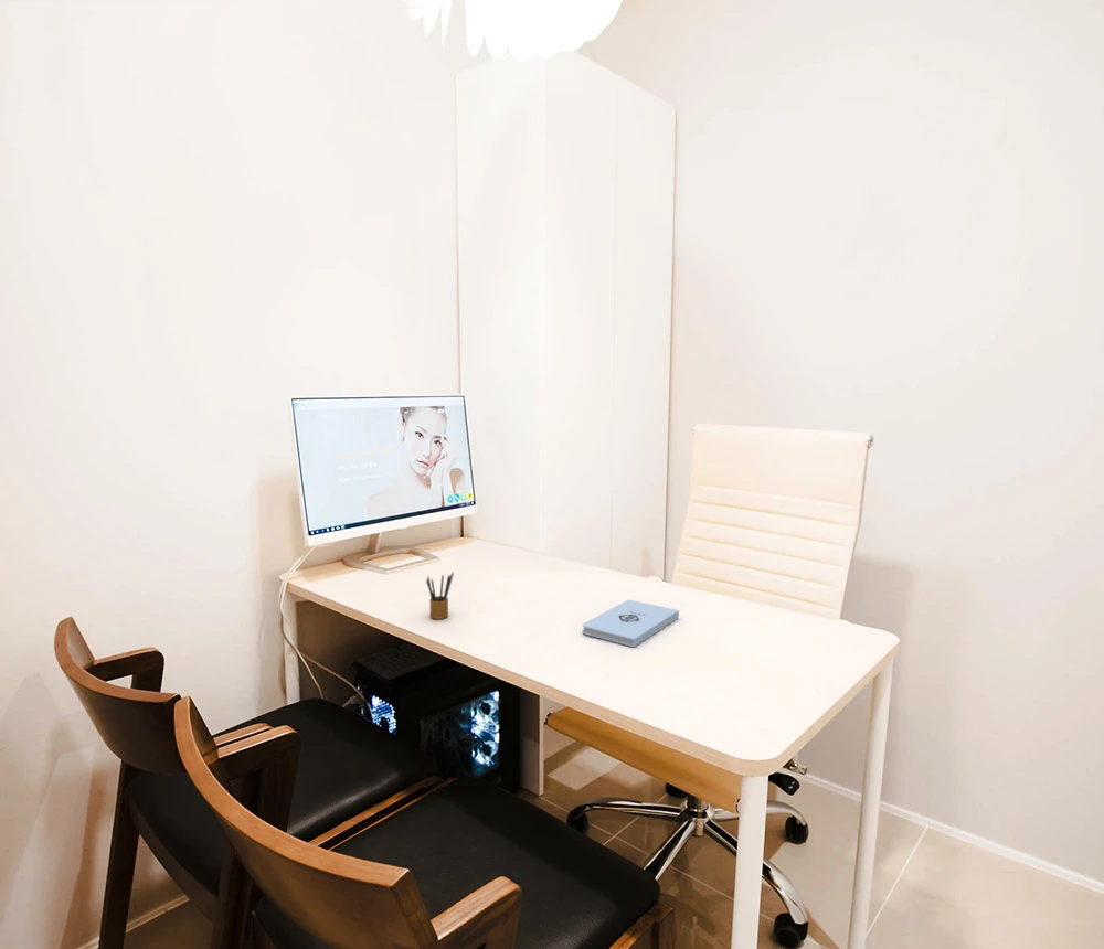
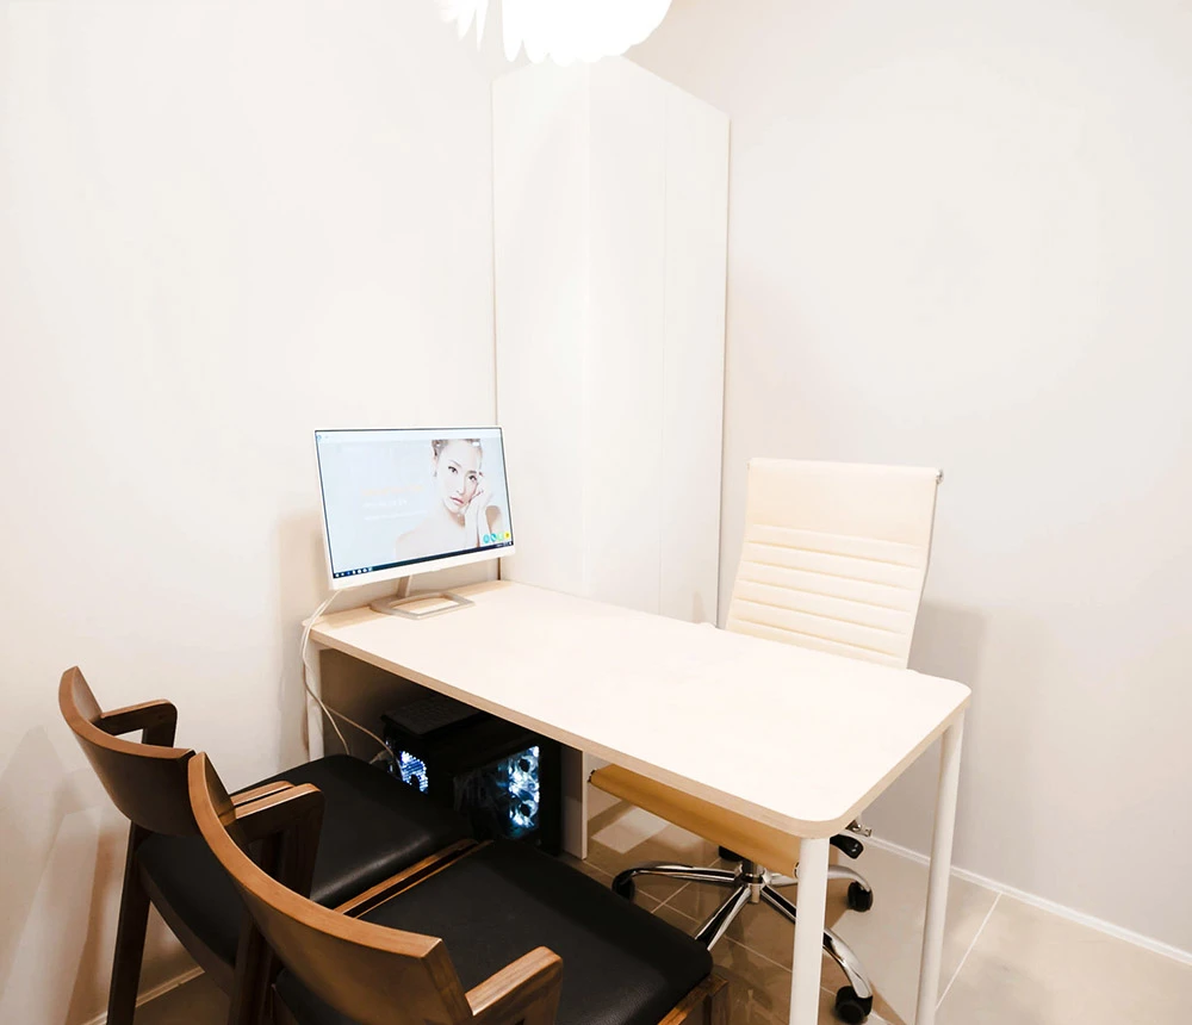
- pencil box (438, 596)
- notepad (630, 621)
